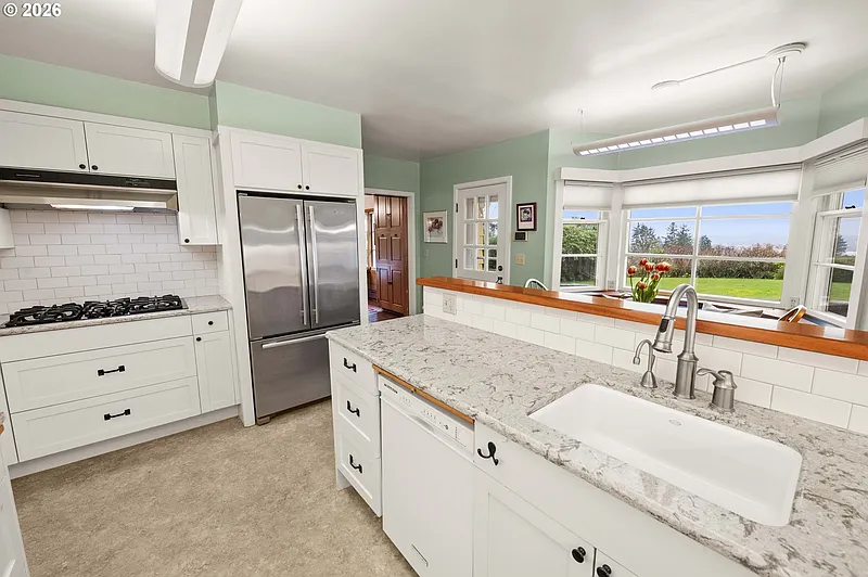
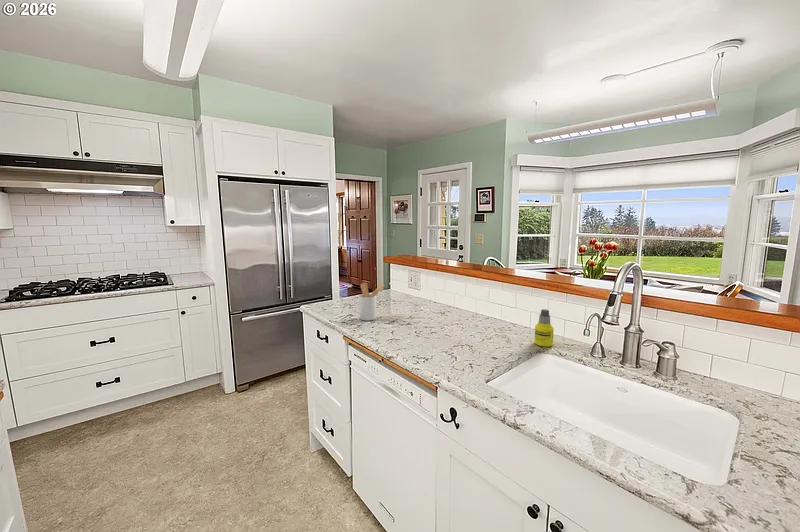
+ bottle (544, 326)
+ utensil holder (372, 300)
